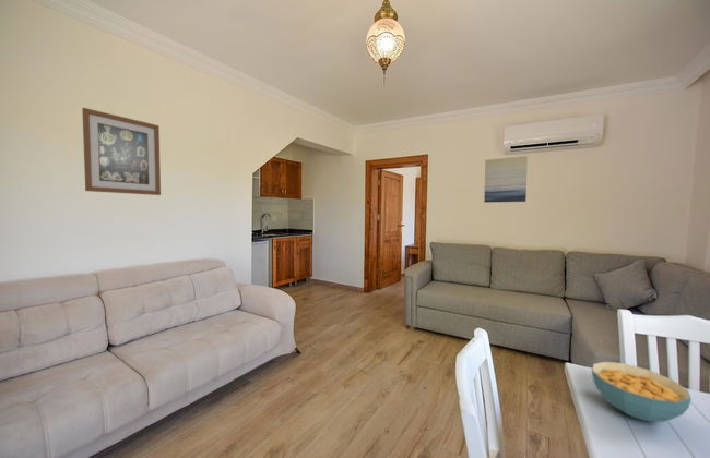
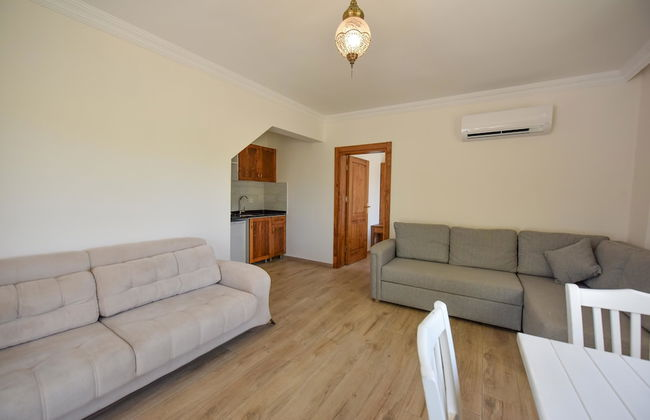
- wall art (505, 180)
- cereal bowl (636, 396)
- wall art (125, 155)
